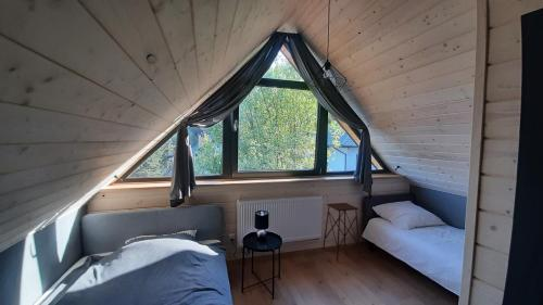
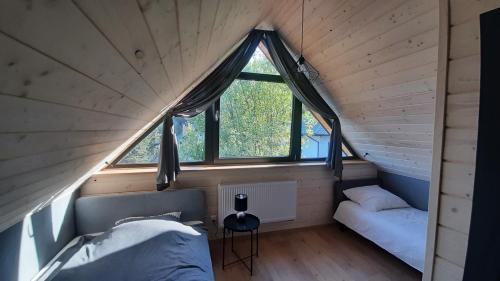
- side table (340, 229)
